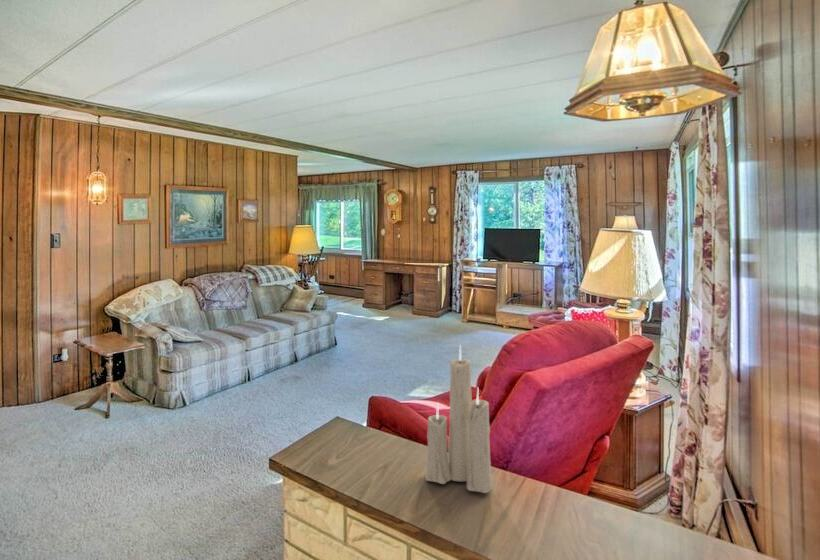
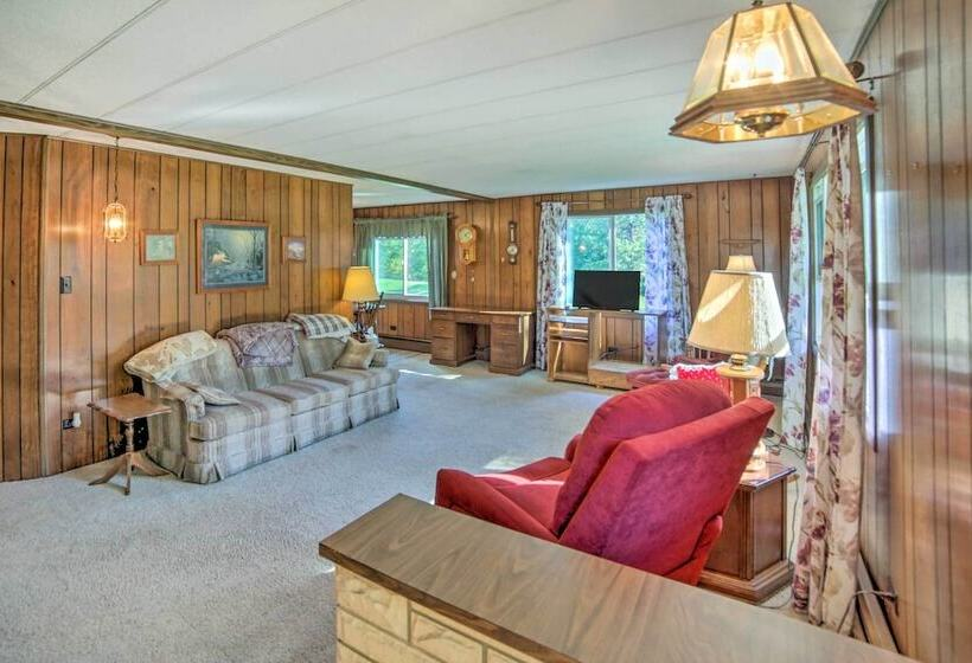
- candle (459, 409)
